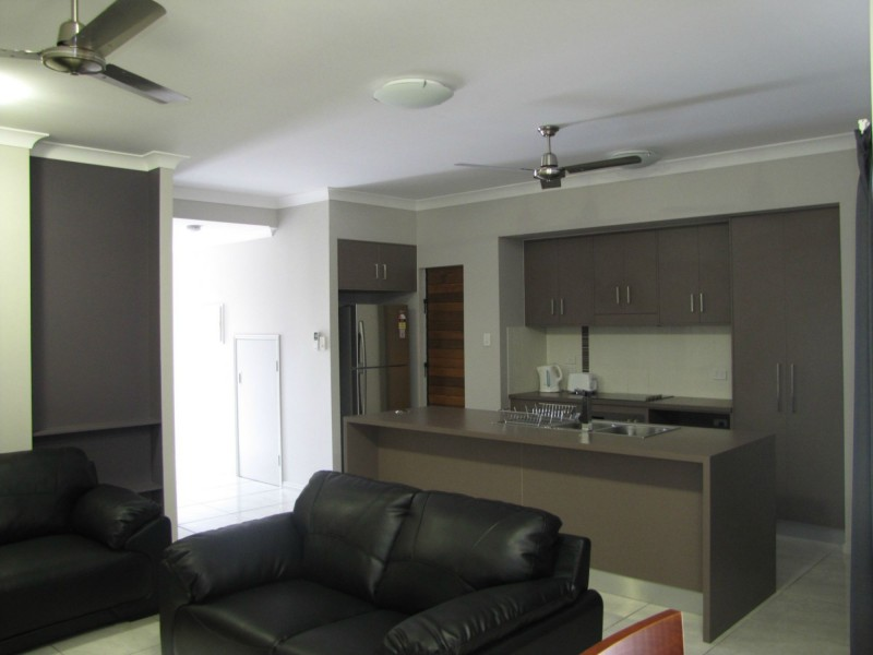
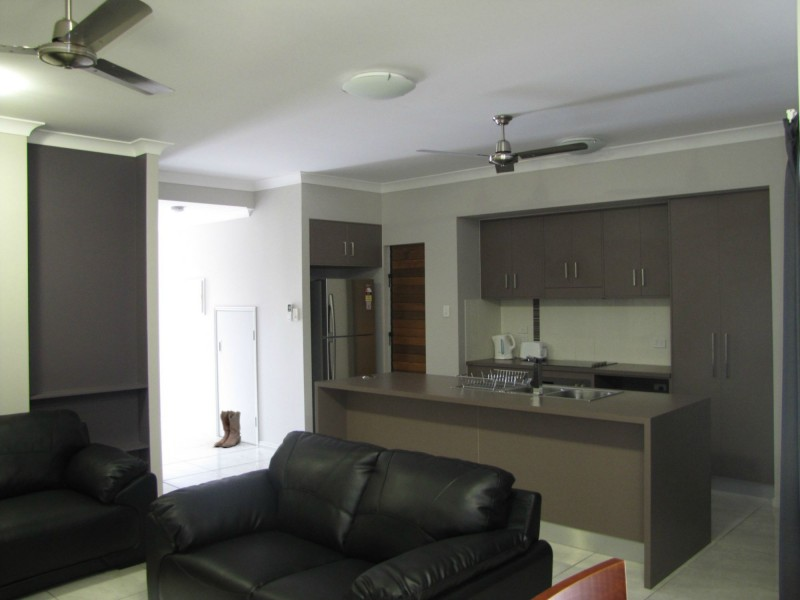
+ boots (227, 427)
